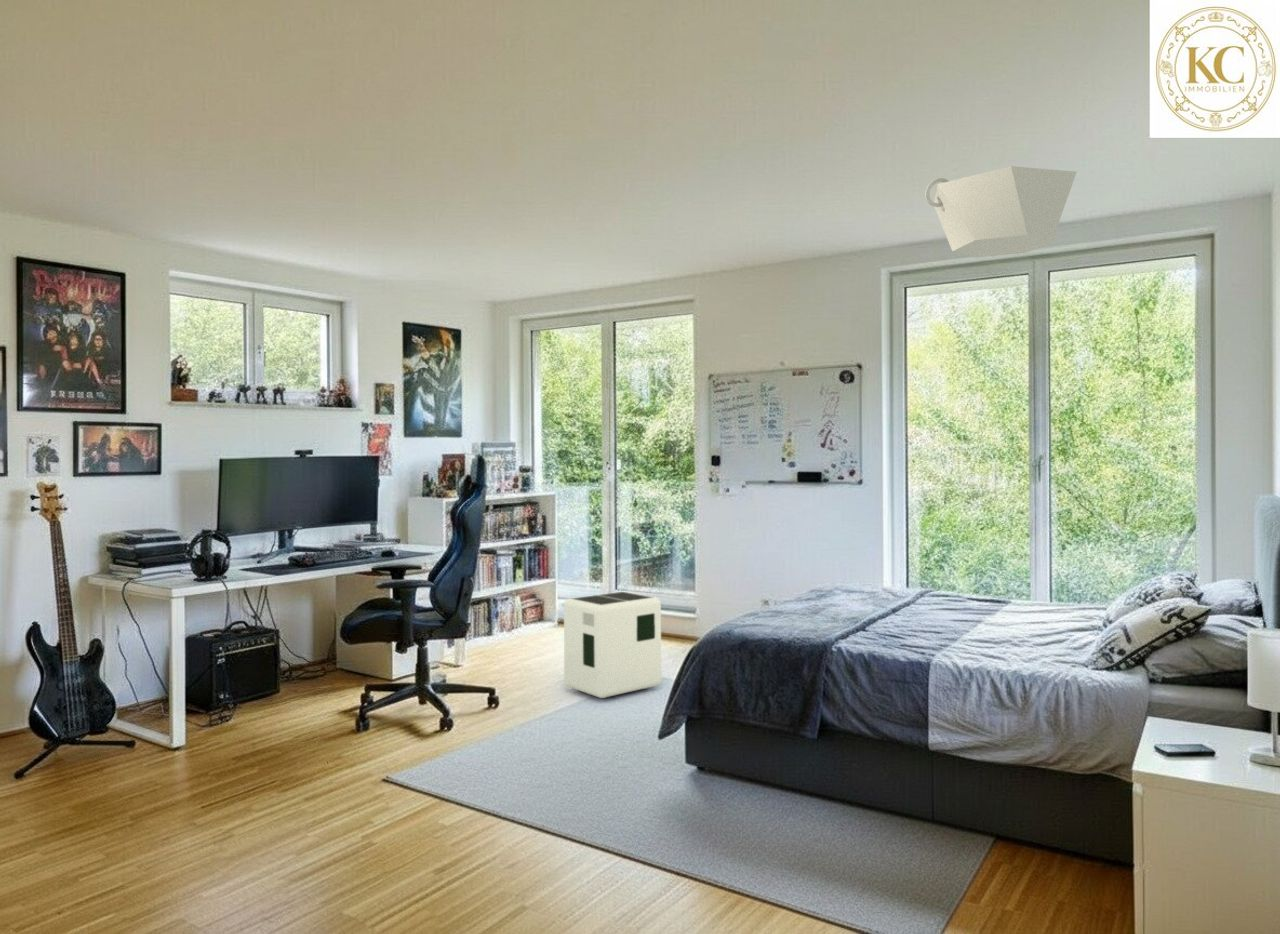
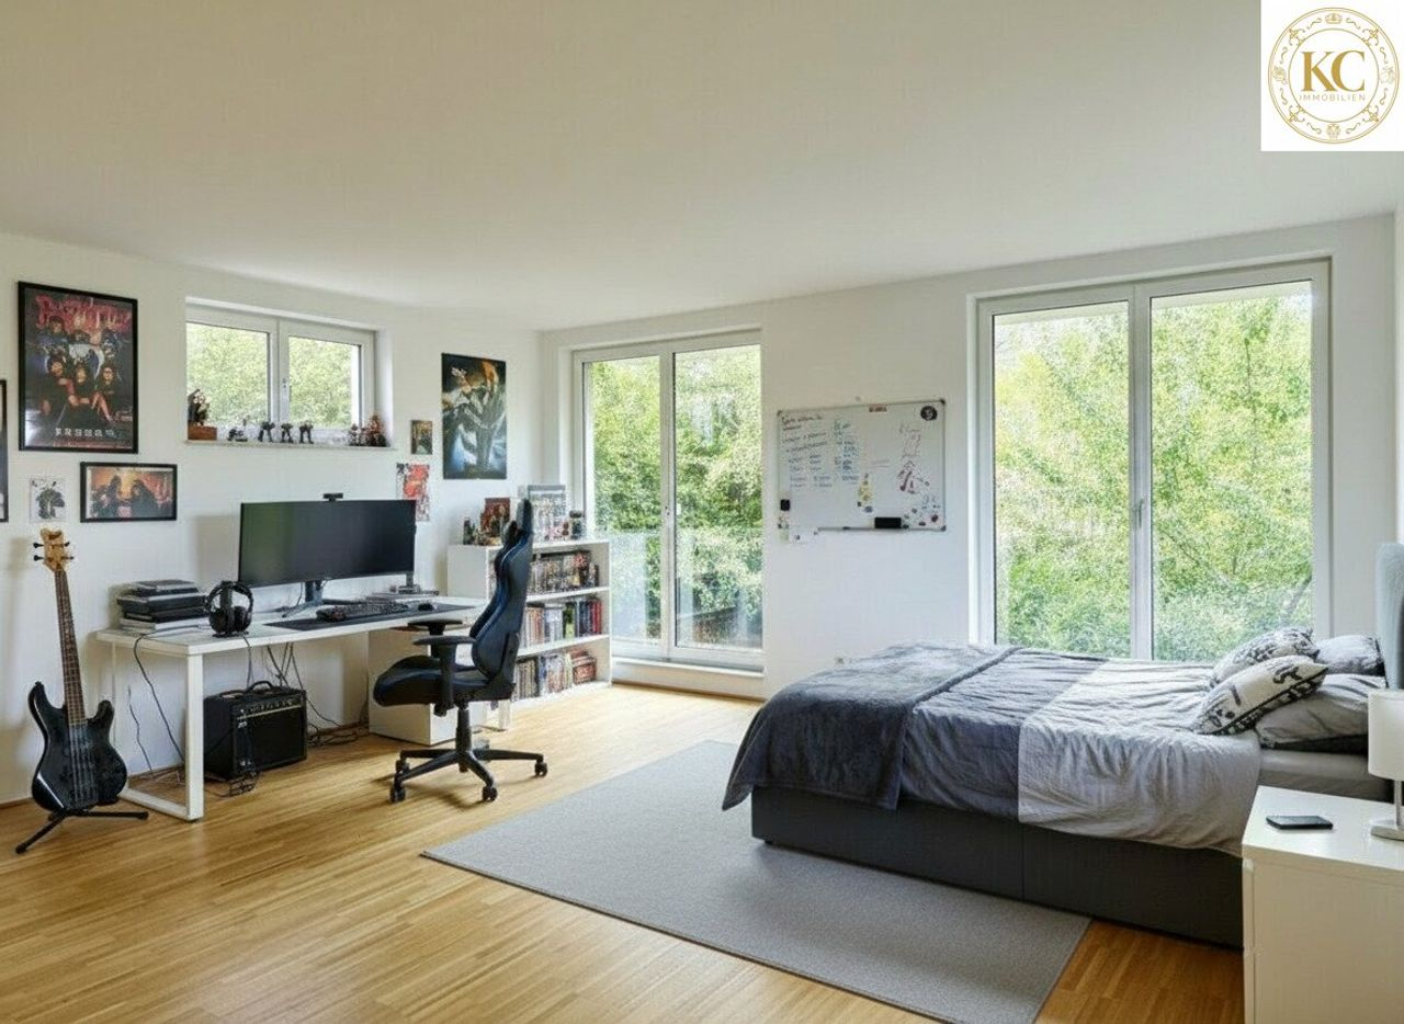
- ceiling light (998, 212)
- air purifier (613, 643)
